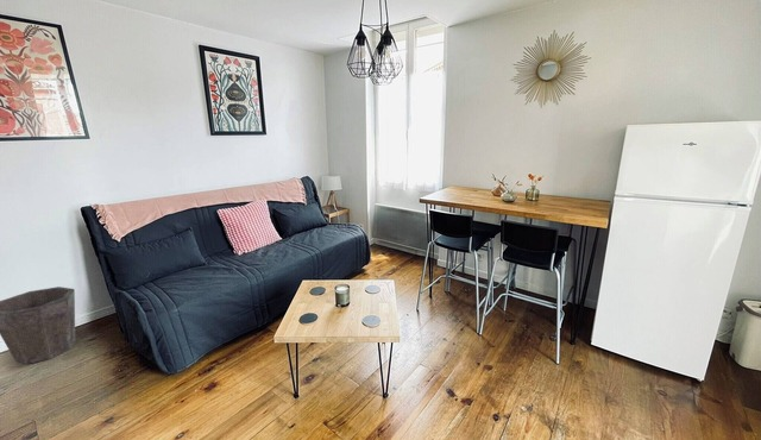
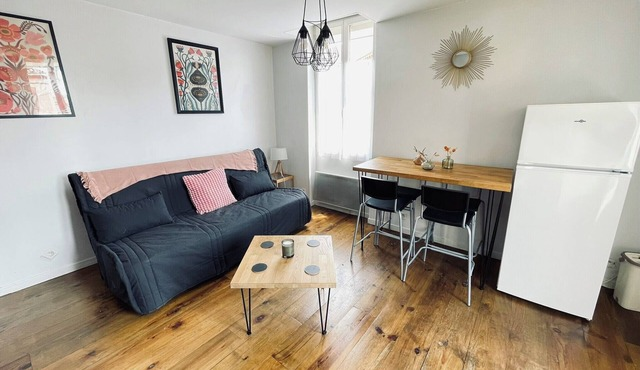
- waste bin (40, 325)
